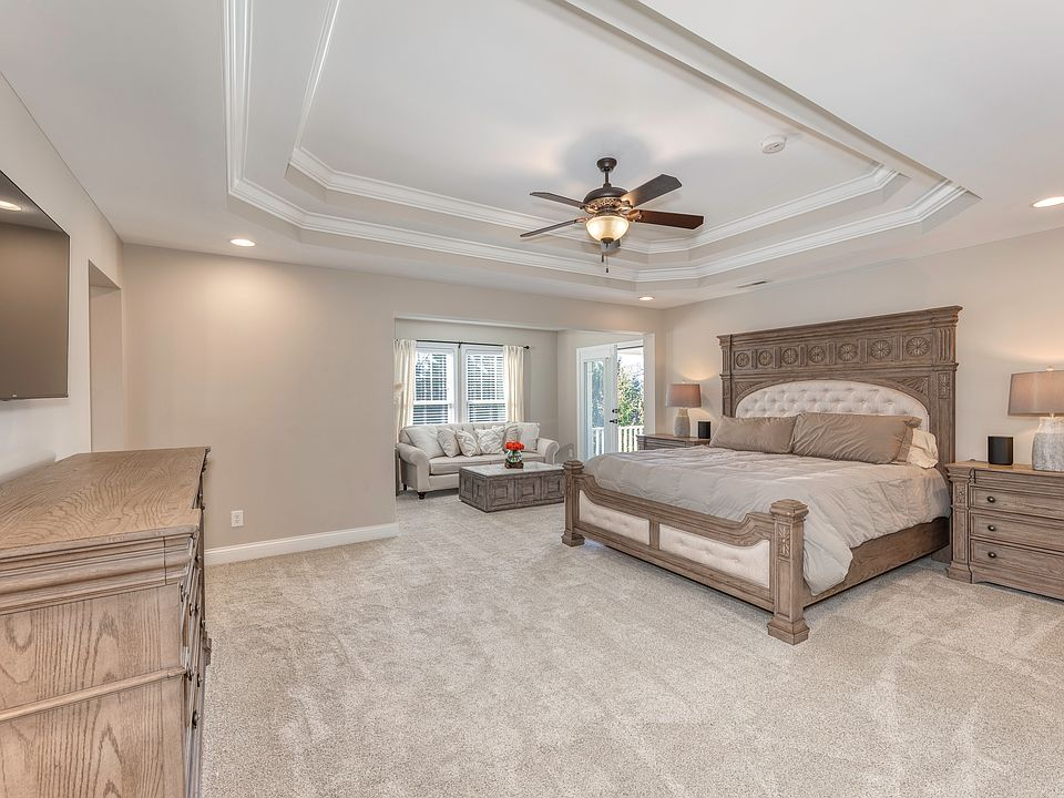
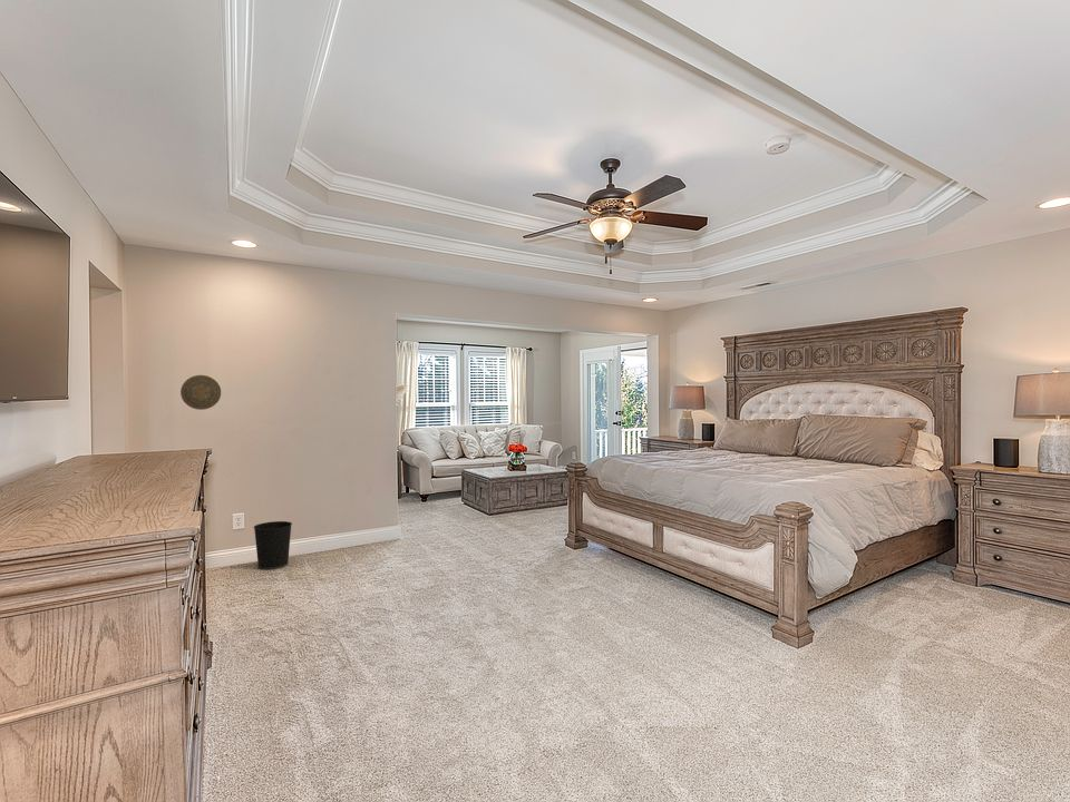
+ decorative plate (201, 392)
+ wastebasket (273, 545)
